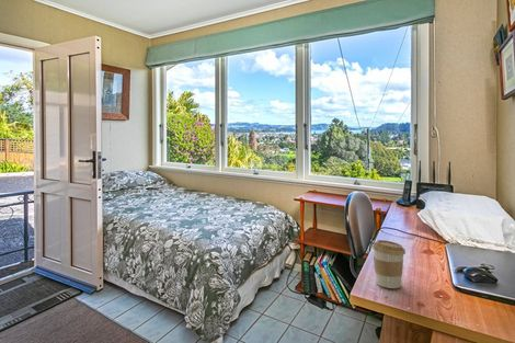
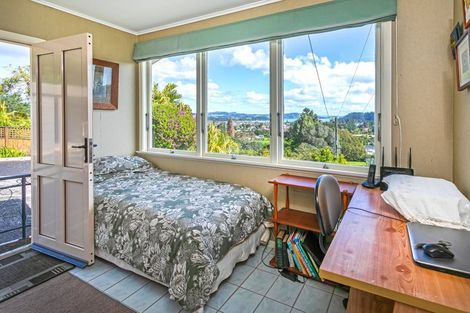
- coffee cup (388, 262)
